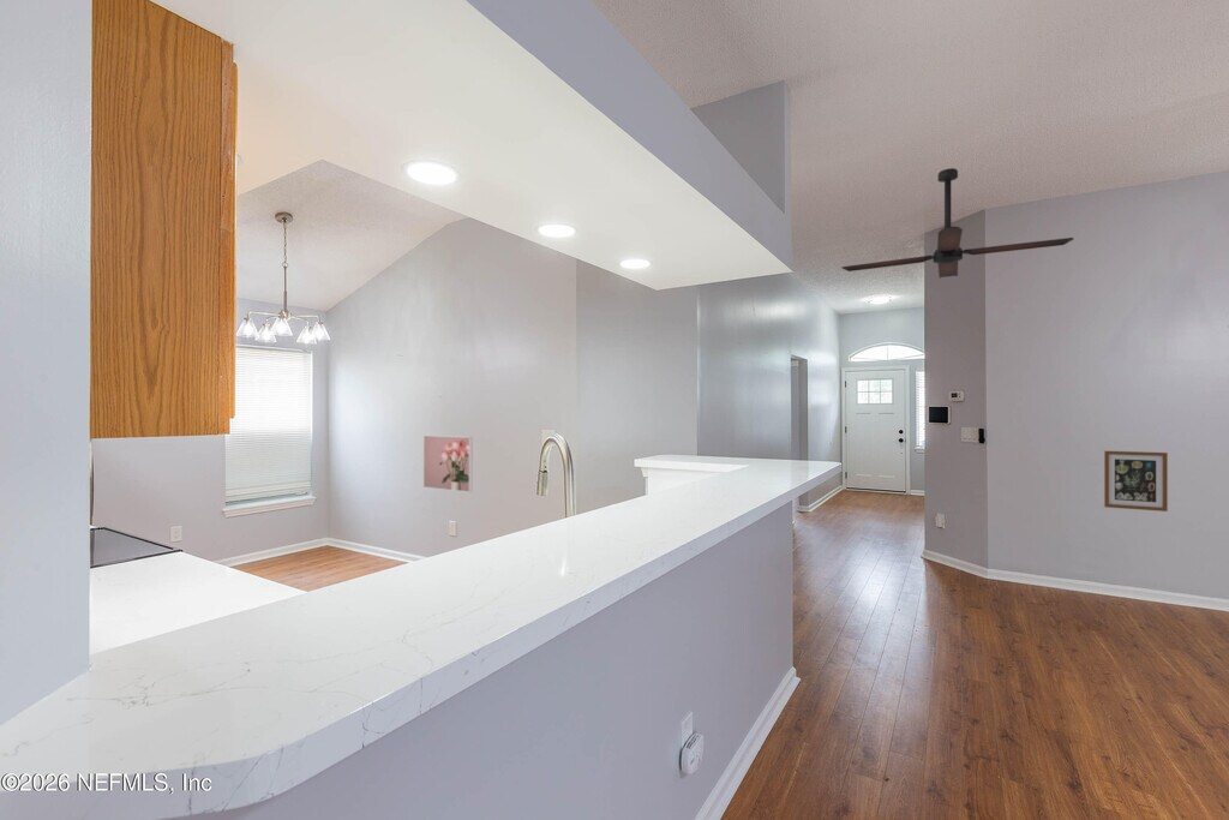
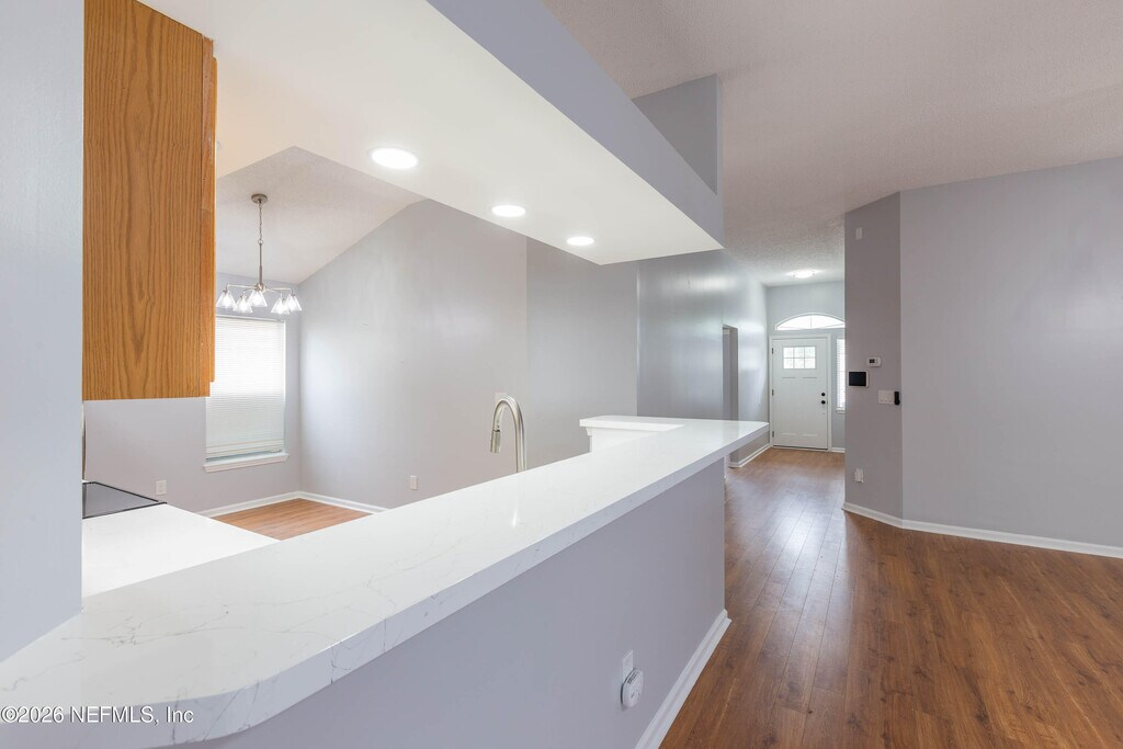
- ceiling fan (947, 217)
- wall art (1134, 480)
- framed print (446, 462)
